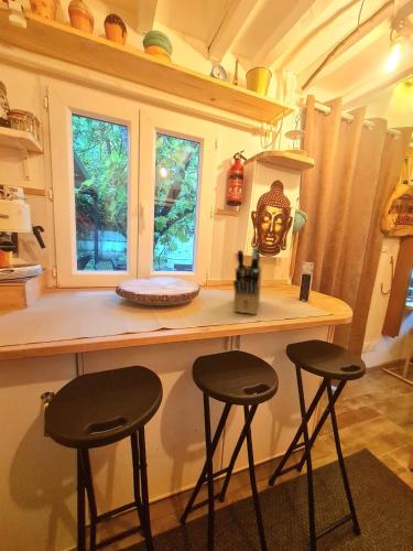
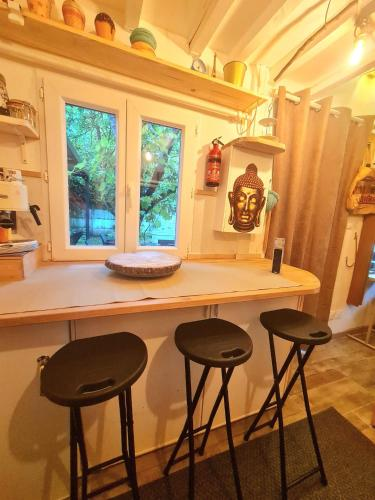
- knife block (249, 278)
